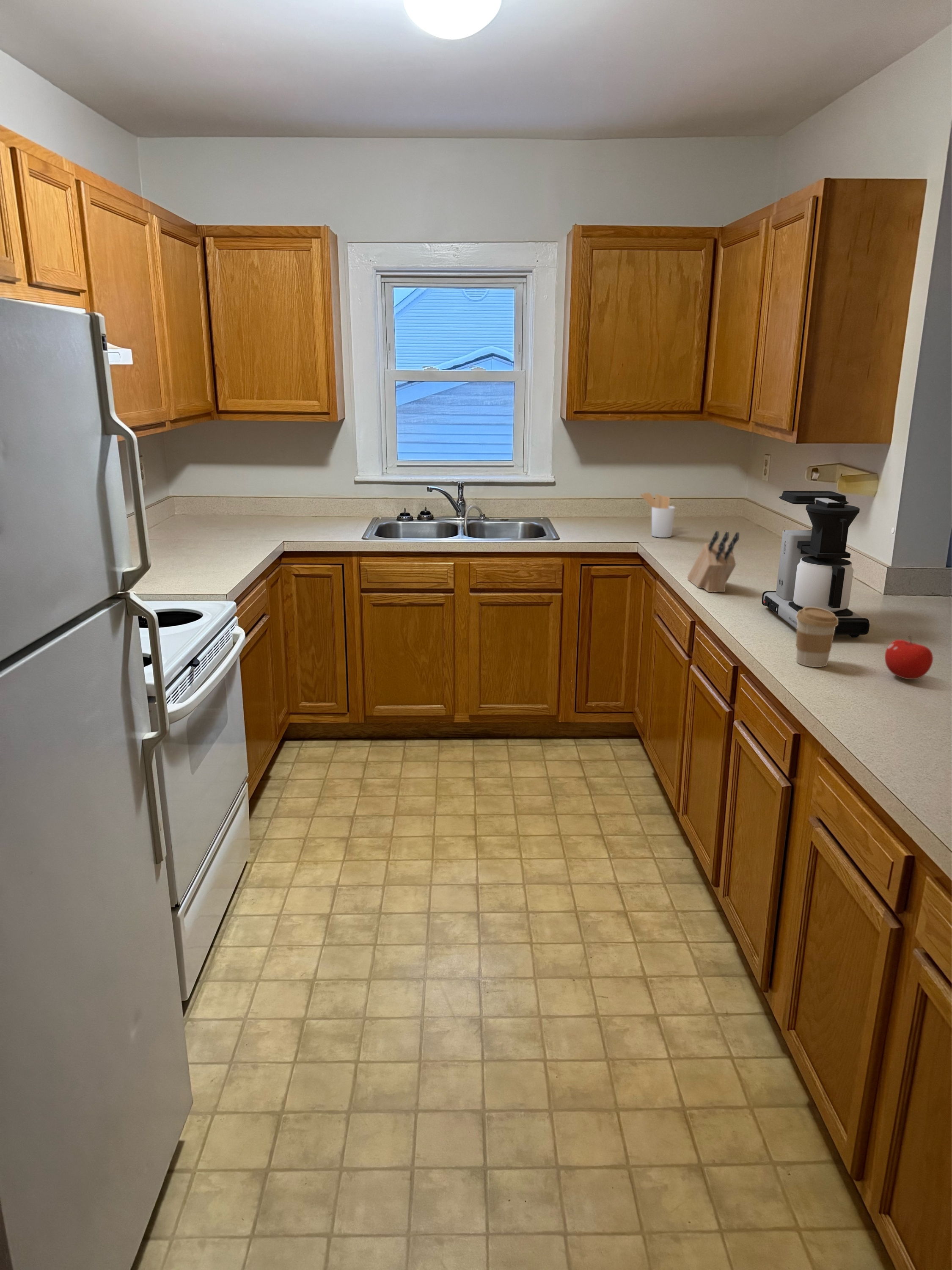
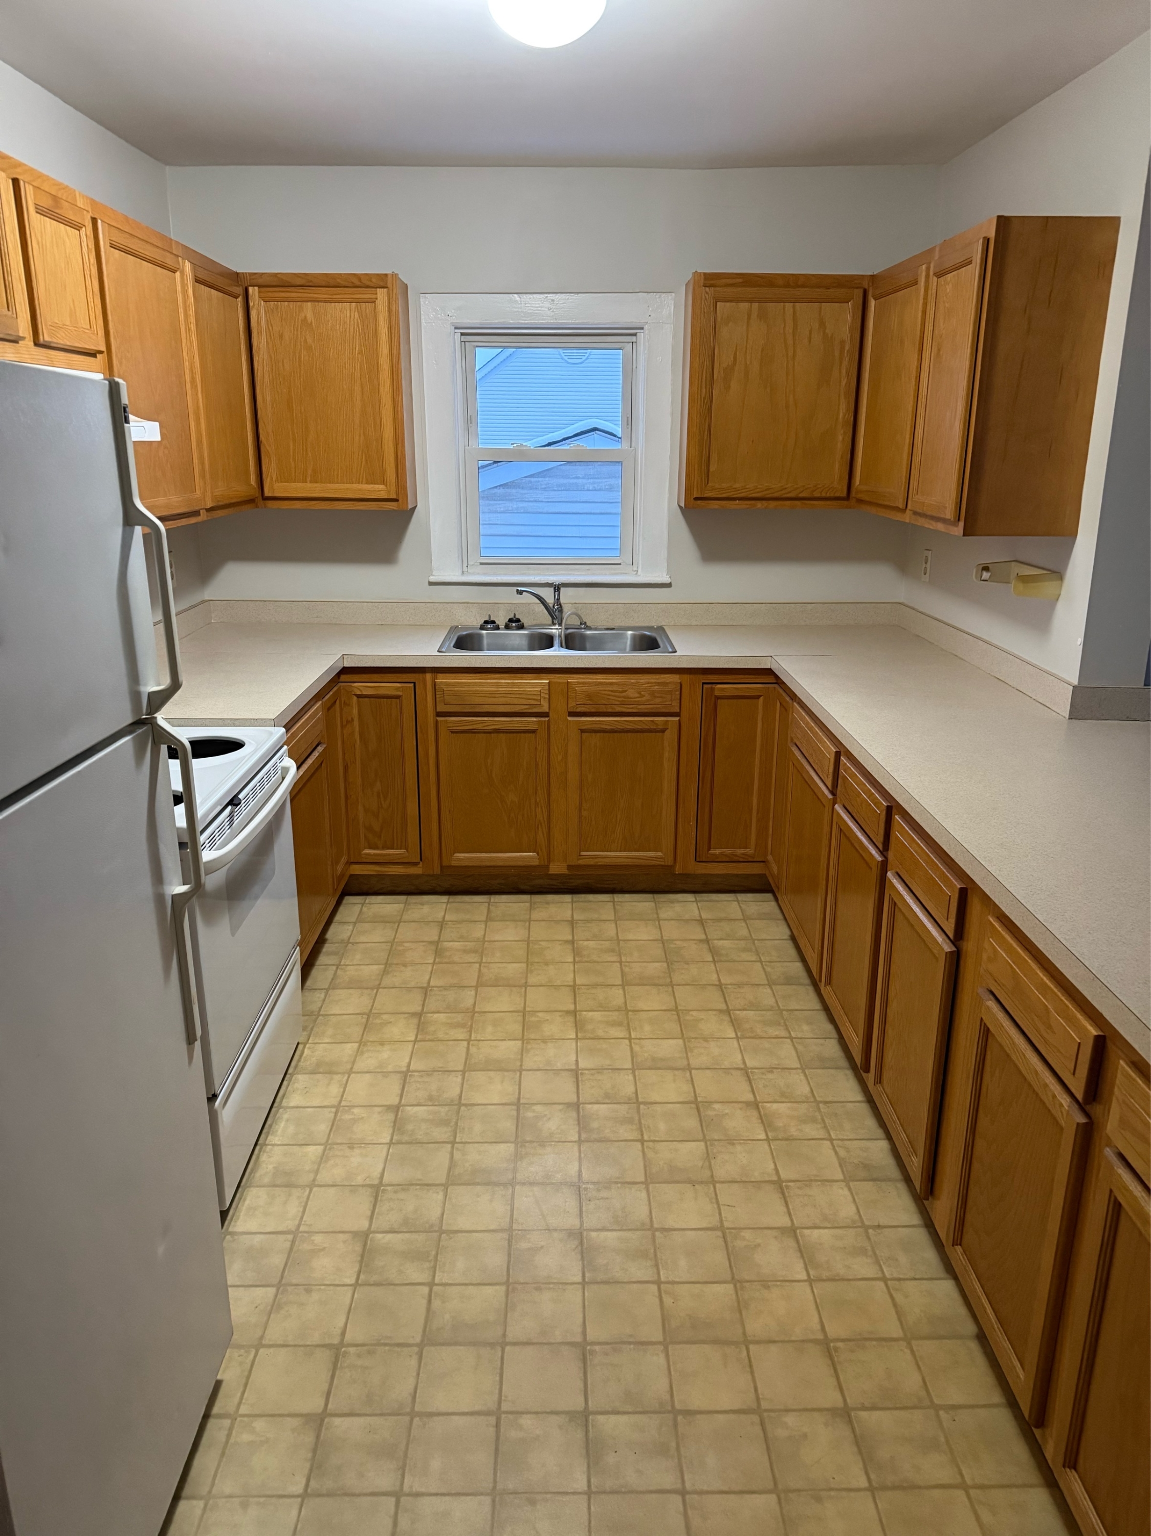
- knife block (714, 557)
- fruit (908, 657)
- coffee maker (818, 561)
- utensil holder (657, 514)
- coffee cup (815, 636)
